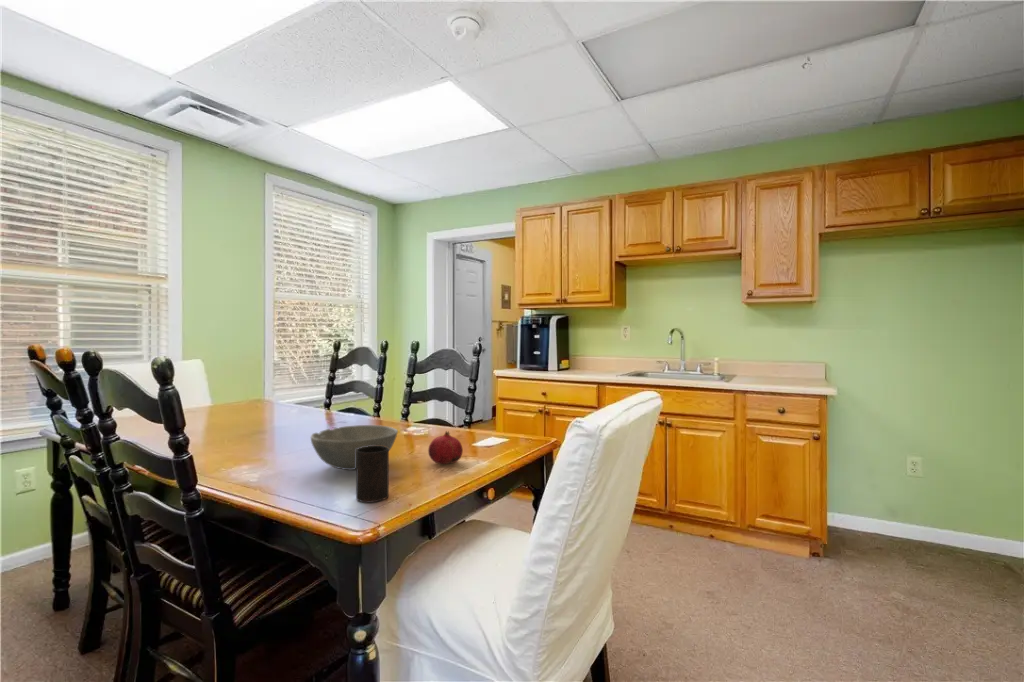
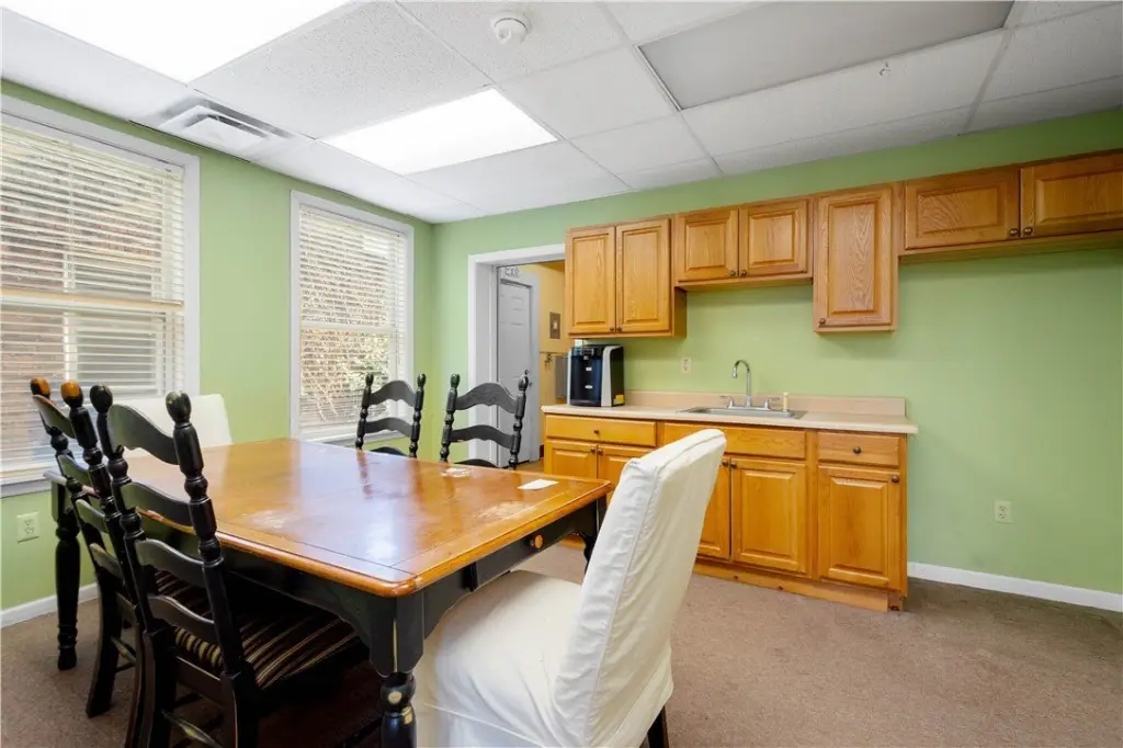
- fruit (445, 447)
- cup (372, 473)
- bowl (355, 449)
